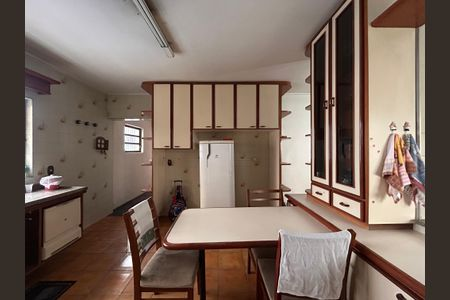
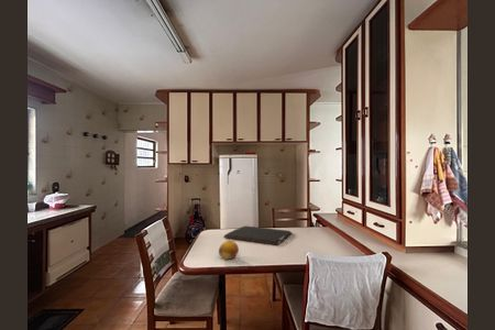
+ cutting board (258, 233)
+ fruit (228, 249)
